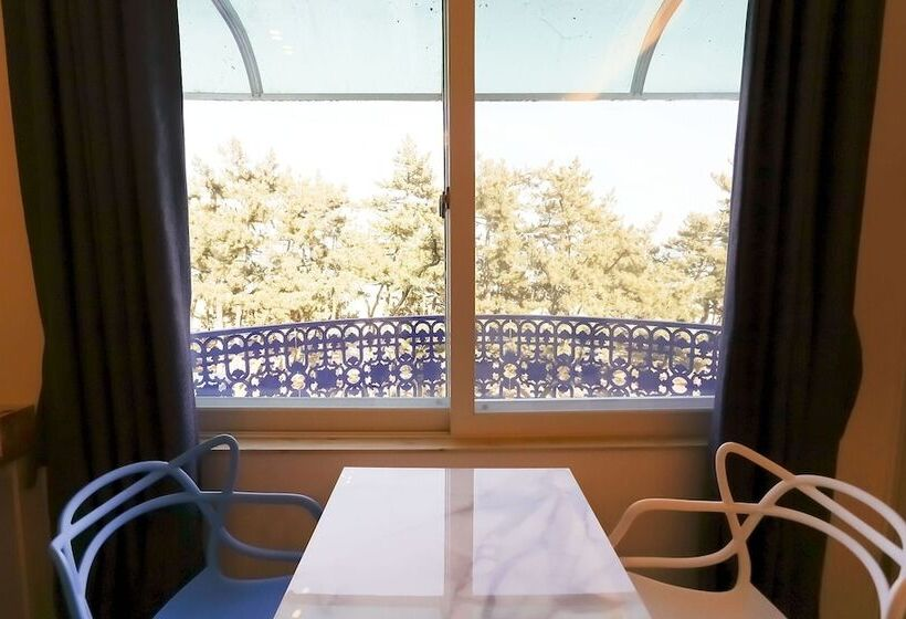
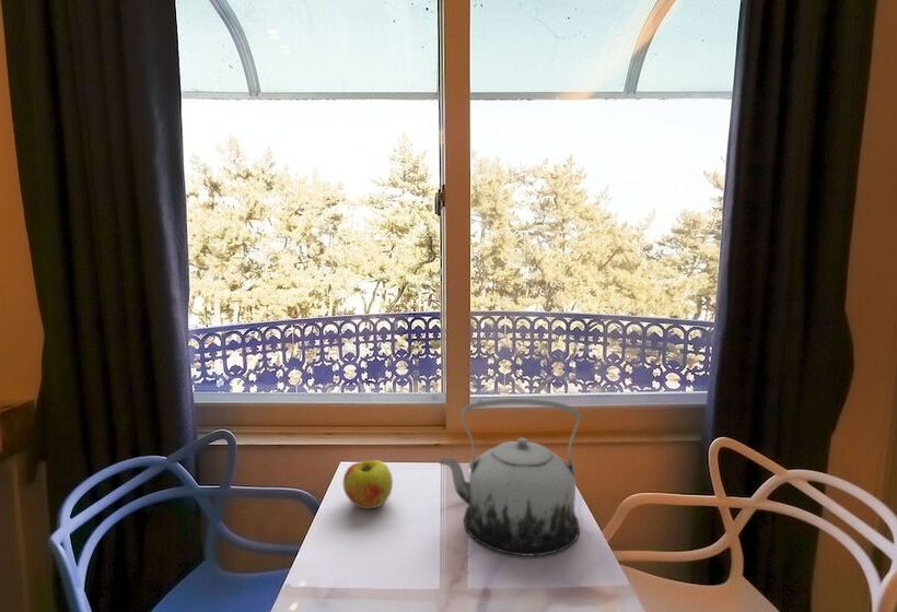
+ teapot (511, 464)
+ apple (369, 483)
